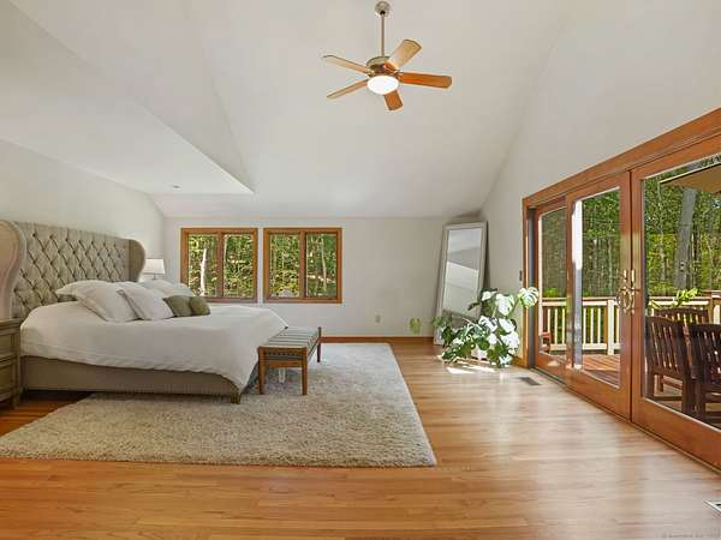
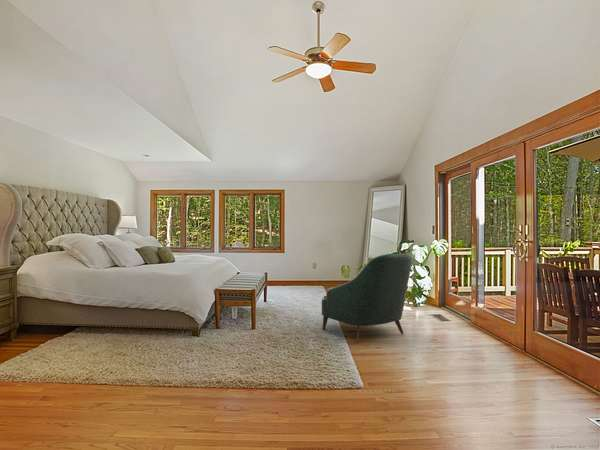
+ armchair (368, 292)
